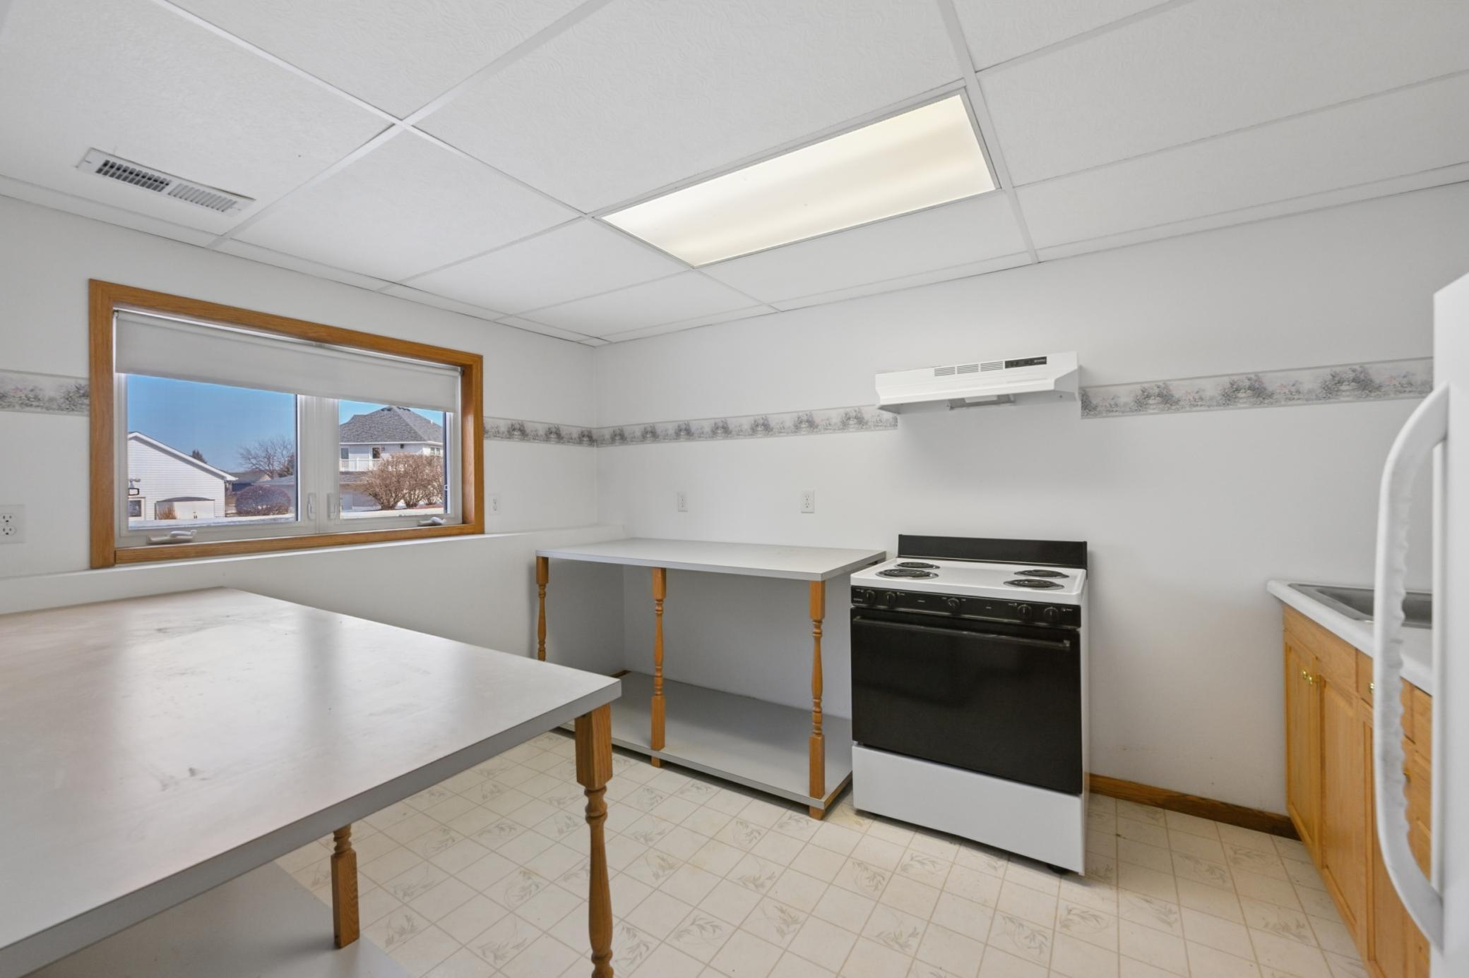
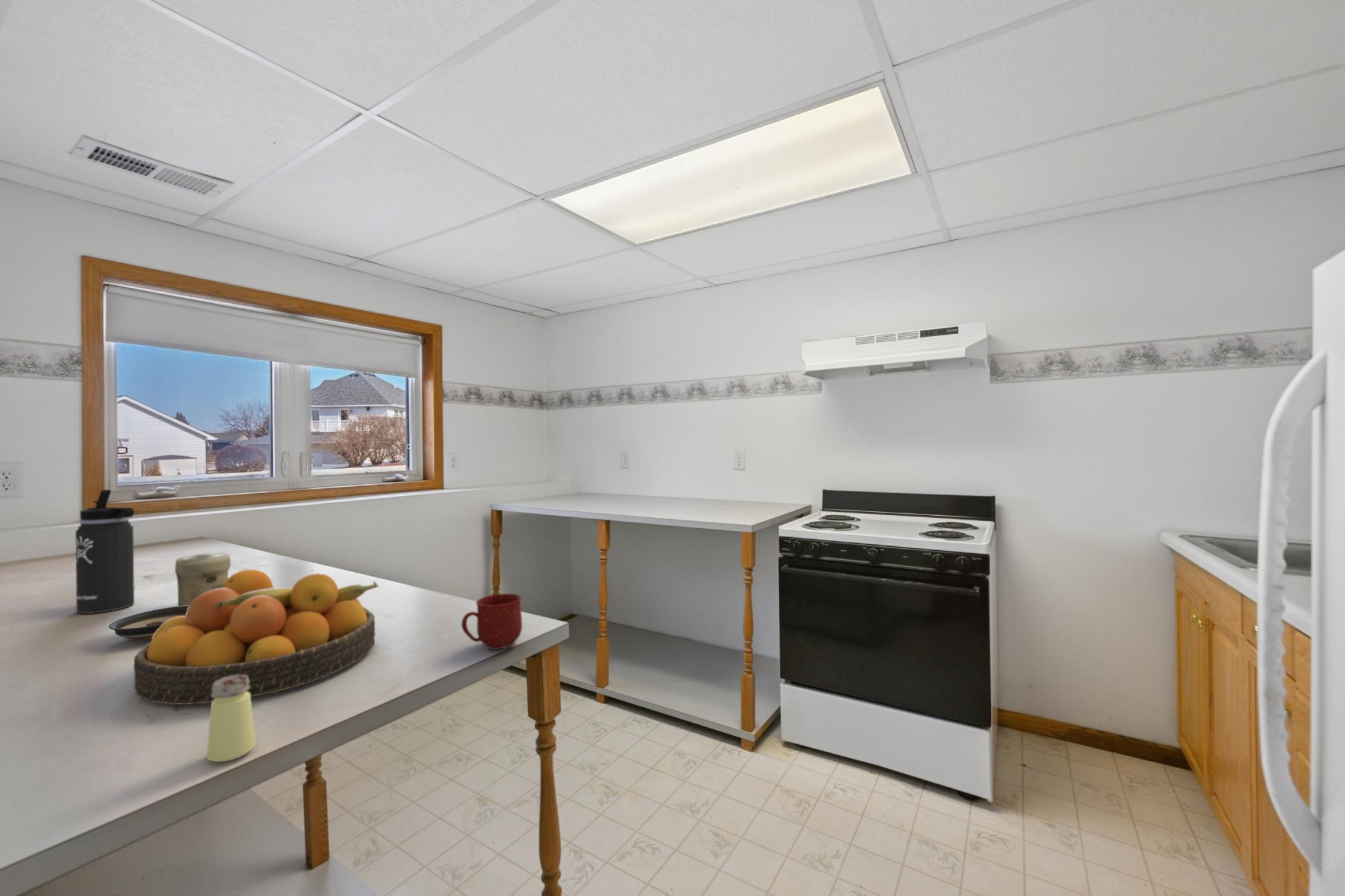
+ saucer (160, 624)
+ thermos bottle (109, 548)
+ mug (491, 623)
+ jar (204, 581)
+ fruit bowl (266, 619)
+ saltshaker (231, 715)
